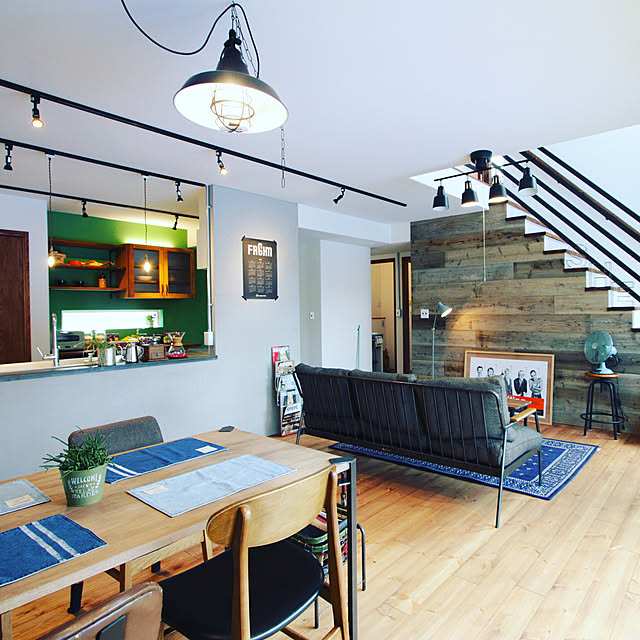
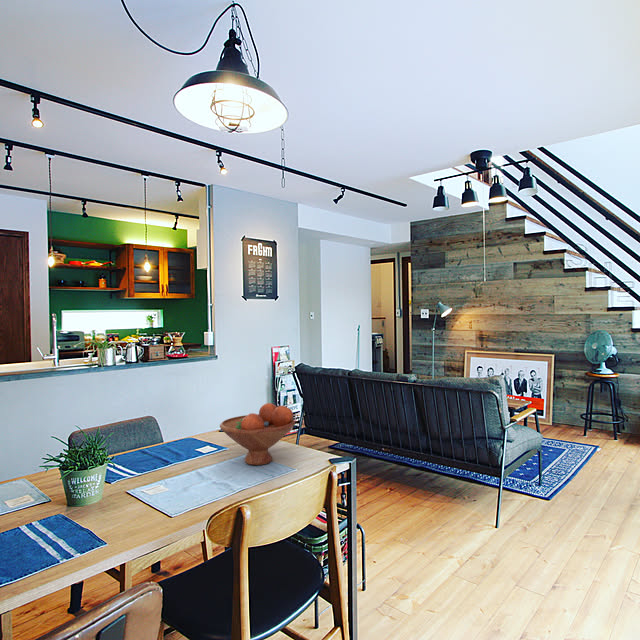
+ fruit bowl (258, 434)
